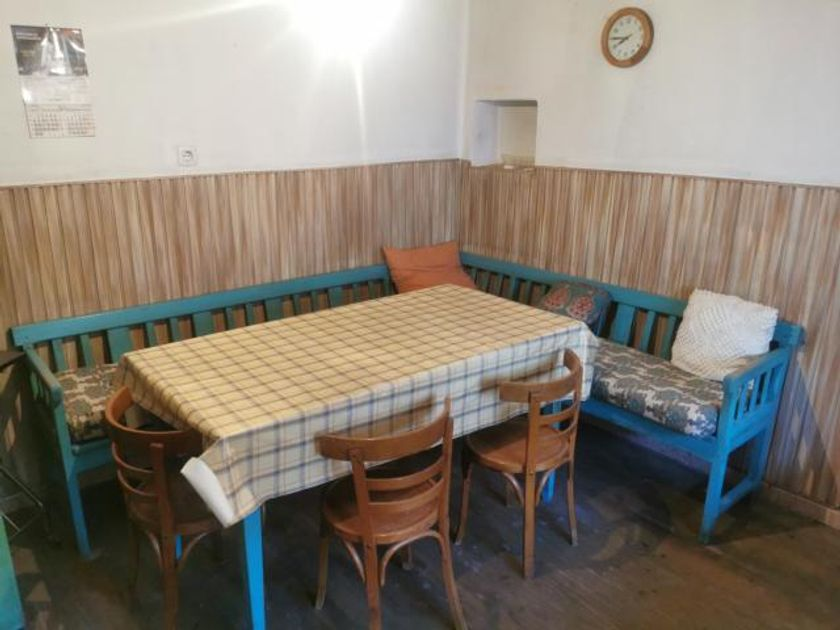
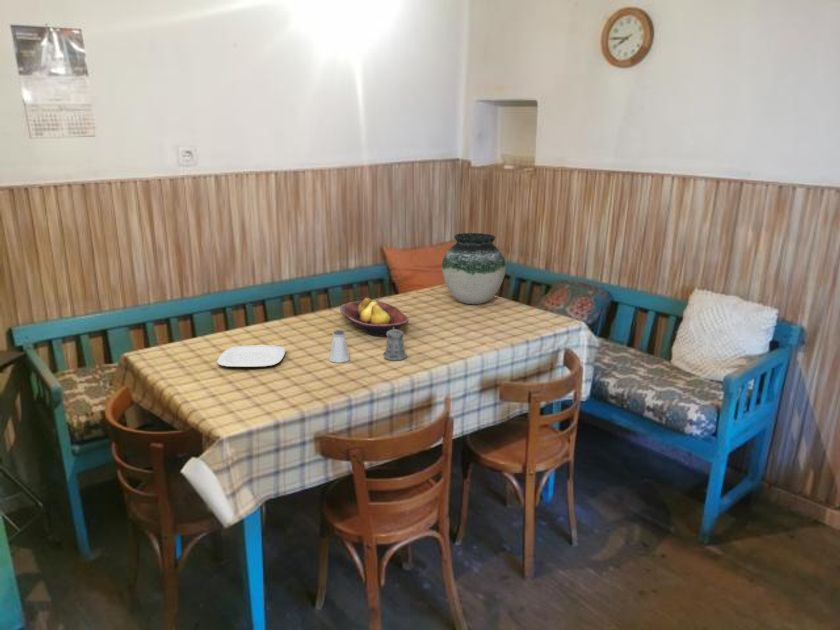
+ vase (473, 269)
+ fruit bowl (373, 314)
+ plate (252, 357)
+ pepper shaker (395, 342)
+ saltshaker (339, 345)
